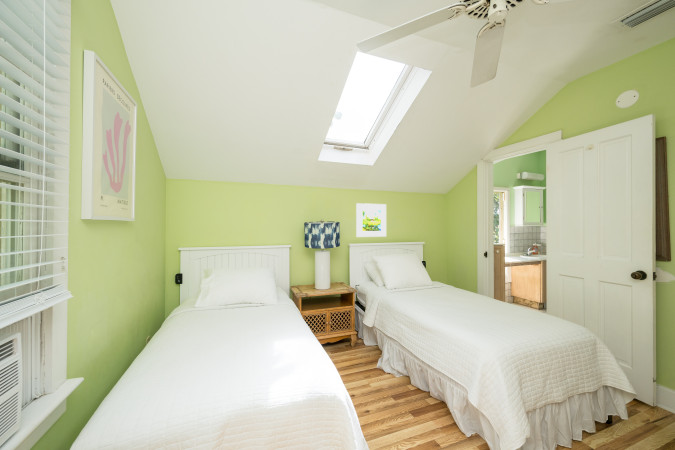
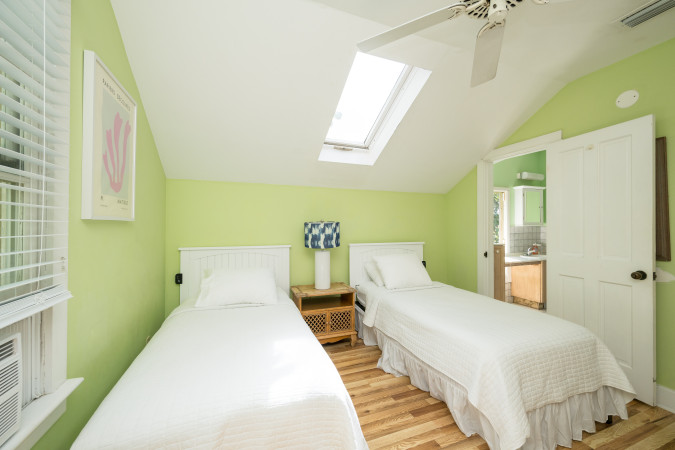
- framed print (371, 220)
